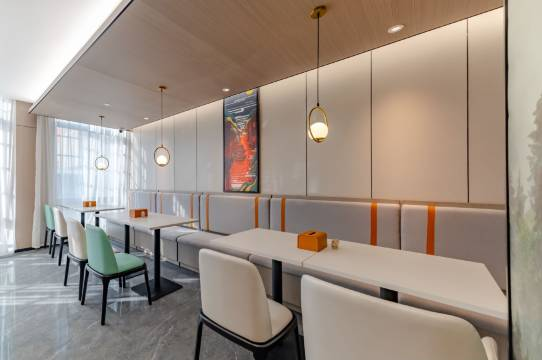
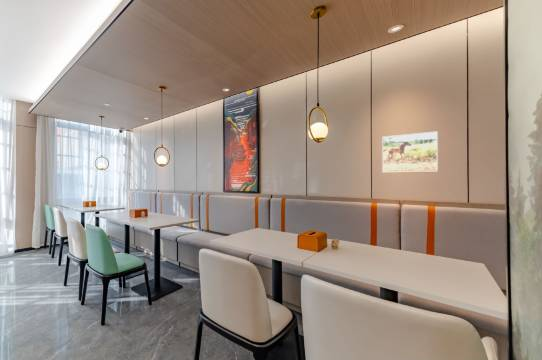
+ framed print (408, 153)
